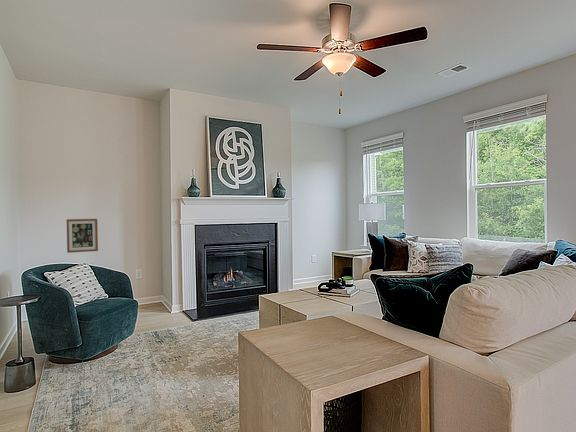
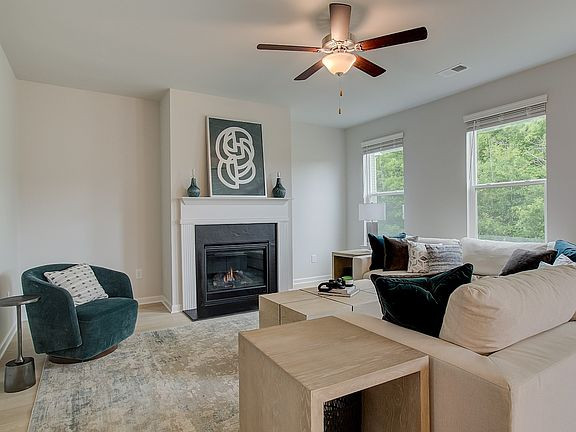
- wall art (82, 235)
